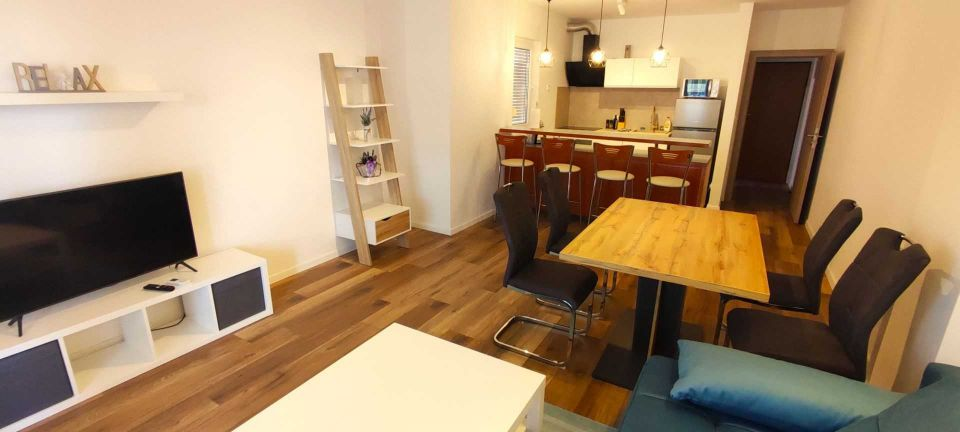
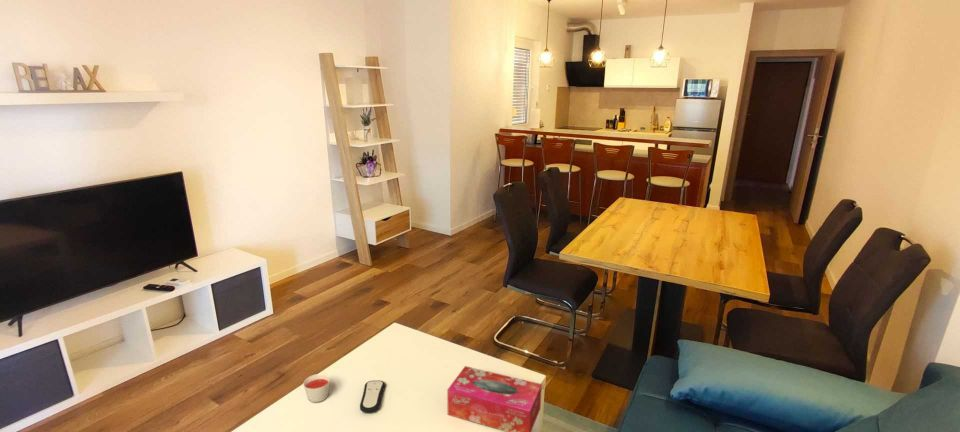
+ remote control (372, 395)
+ candle (317, 388)
+ tissue box (494, 399)
